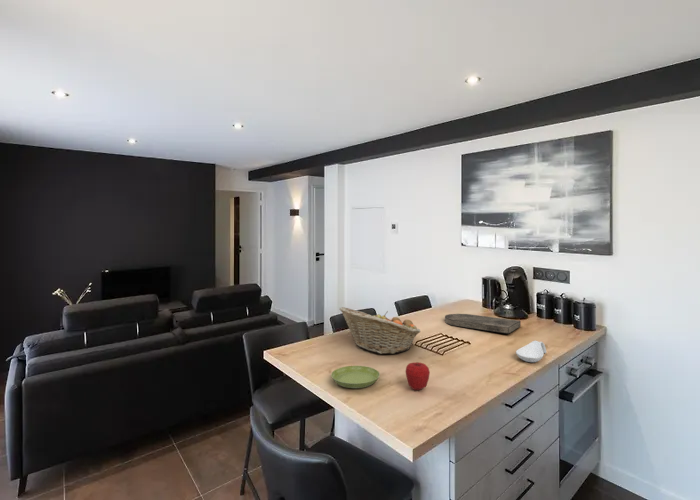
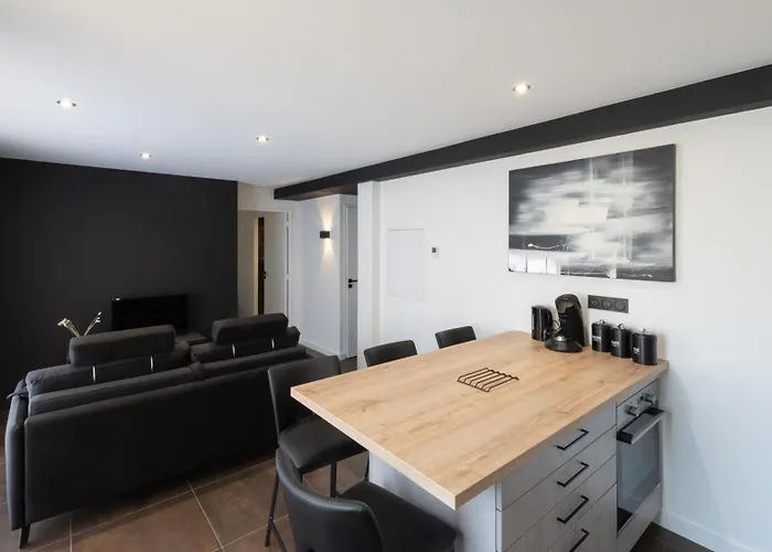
- cutting board (478, 321)
- saucer (355, 377)
- fruit basket (378, 326)
- apple (417, 375)
- spoon rest (533, 350)
